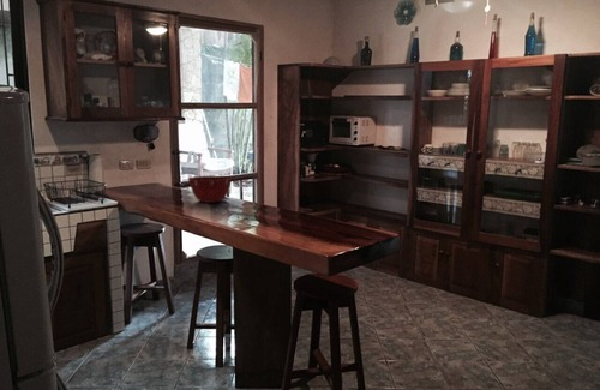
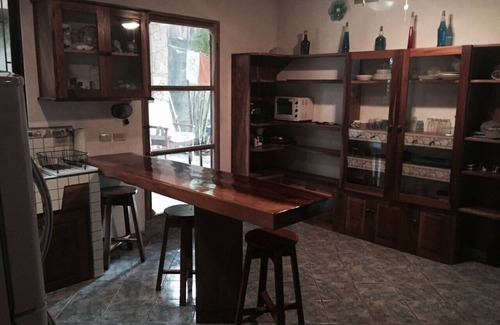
- mixing bowl (210, 188)
